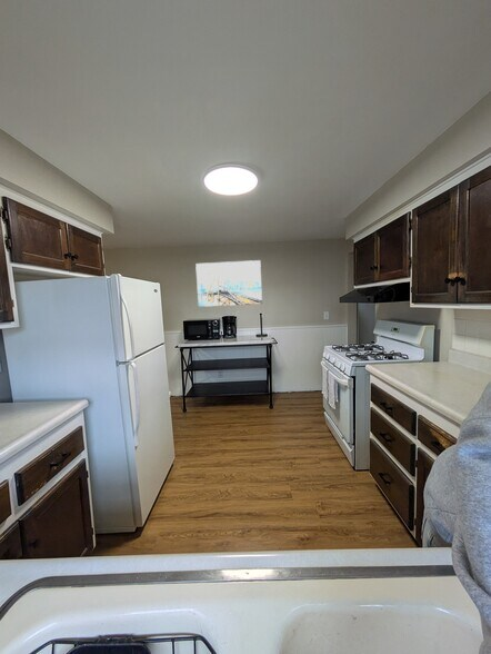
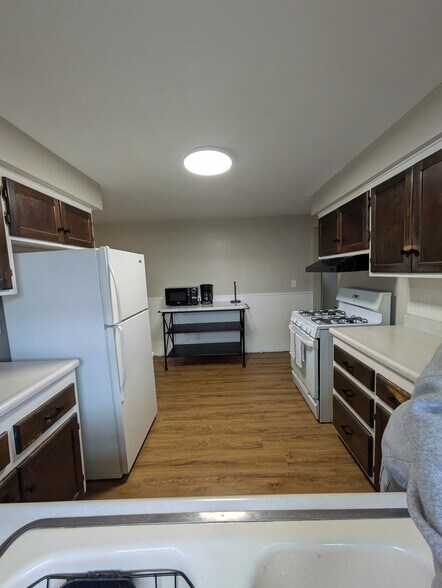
- wall art (229, 284)
